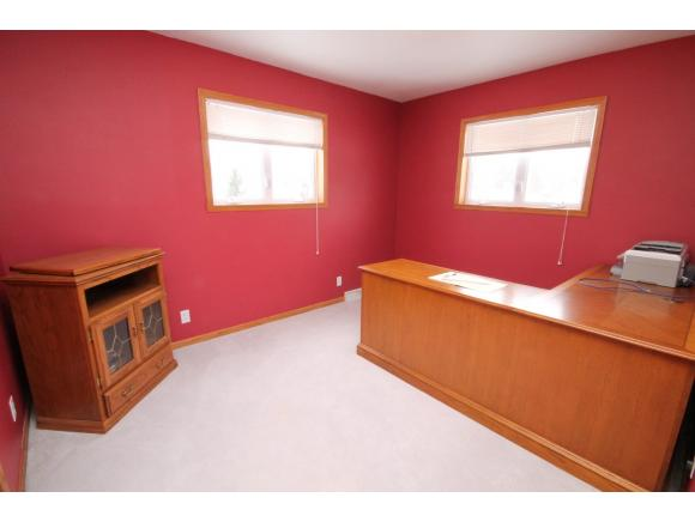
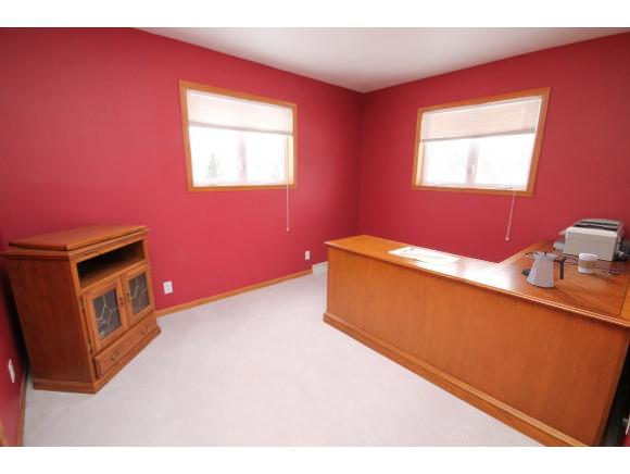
+ coffee cup (587, 262)
+ coffee maker (543, 264)
